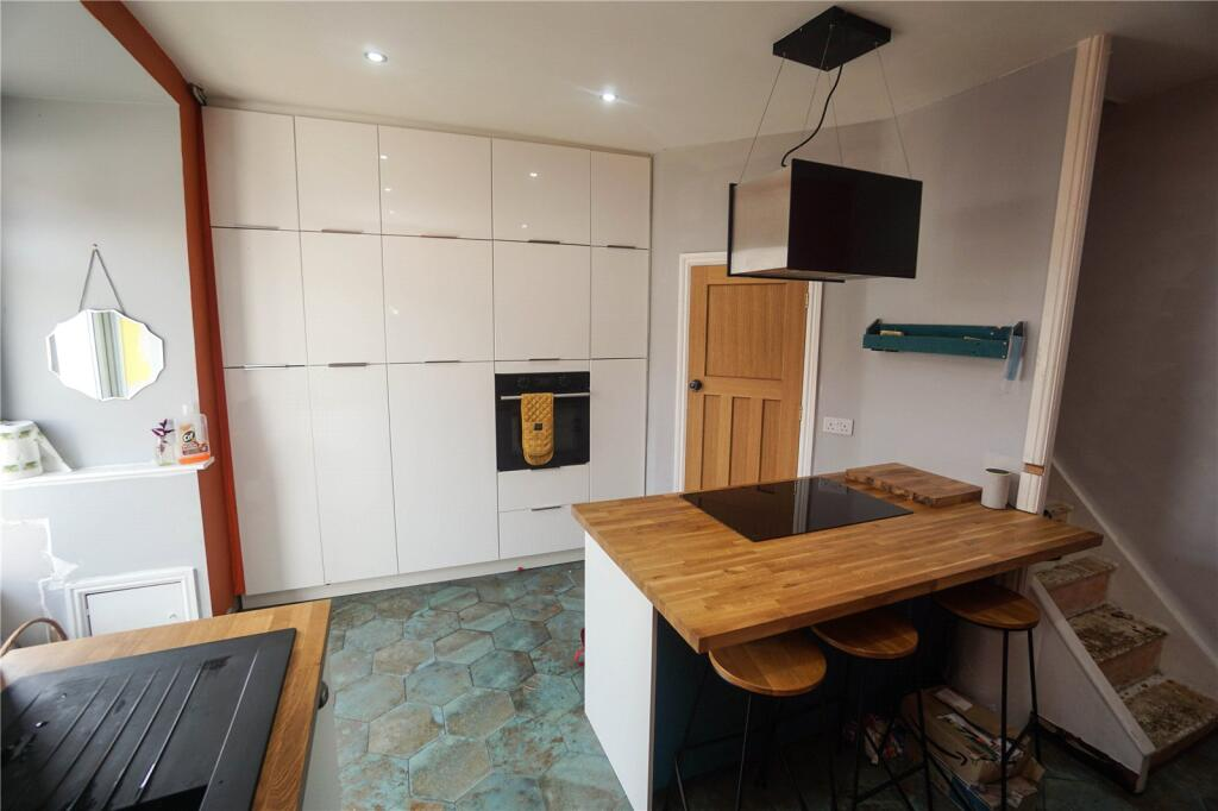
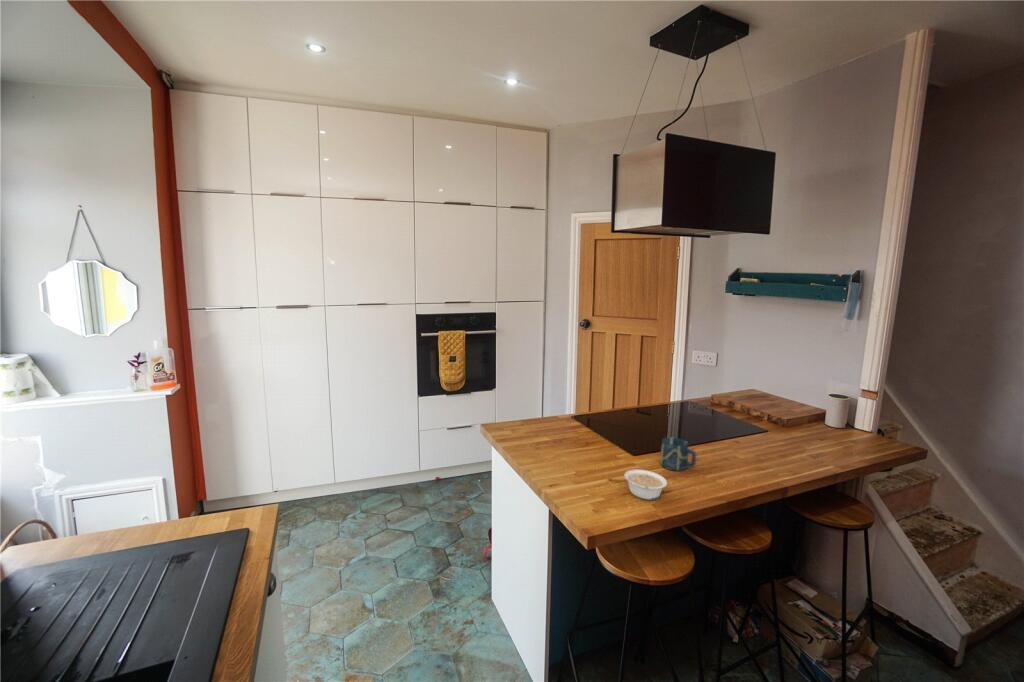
+ cup (678, 454)
+ legume (646, 484)
